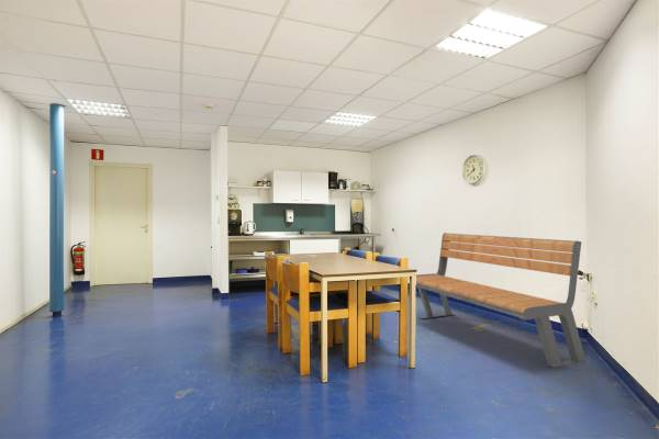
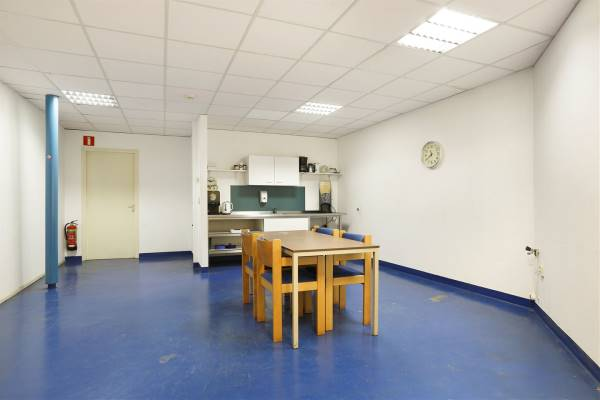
- park bench (479, 286)
